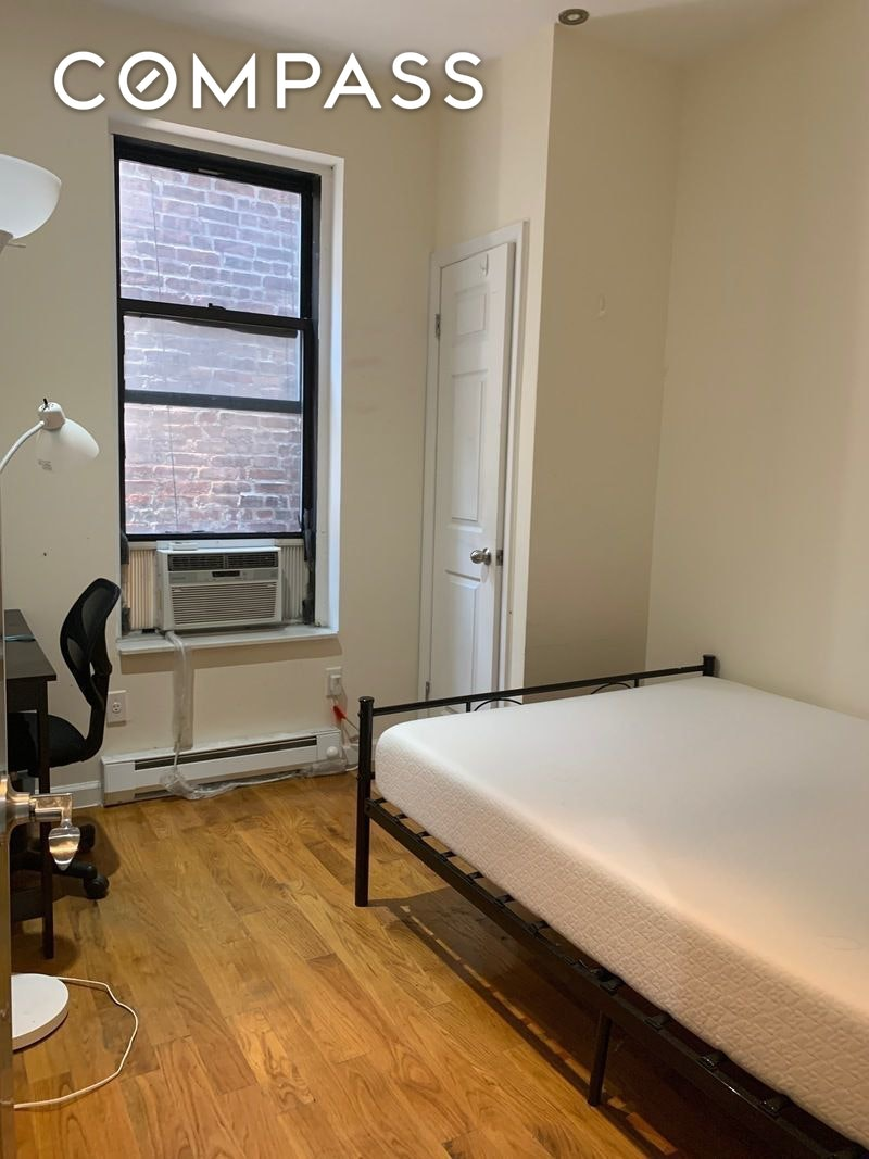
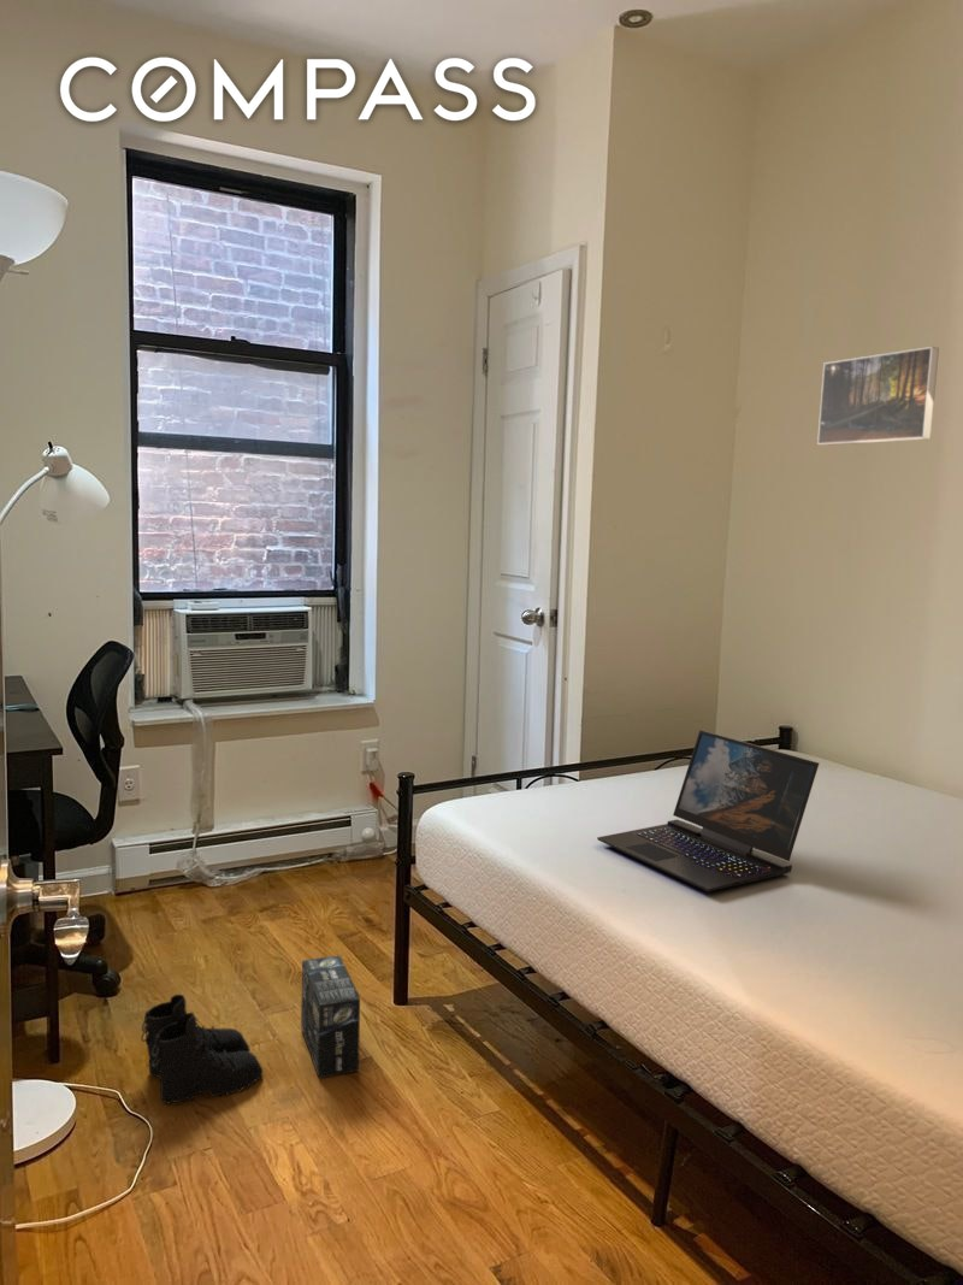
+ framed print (874, 399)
+ box (329, 1013)
+ laptop (704, 804)
+ boots (202, 1038)
